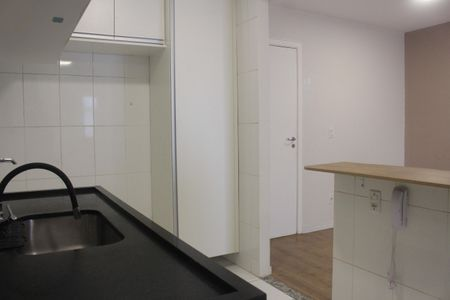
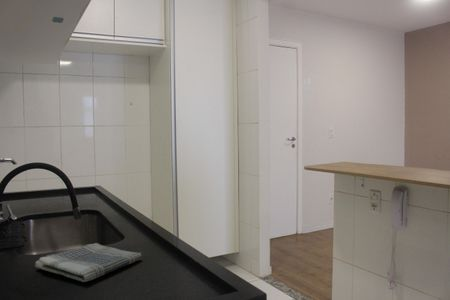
+ dish towel (89, 258)
